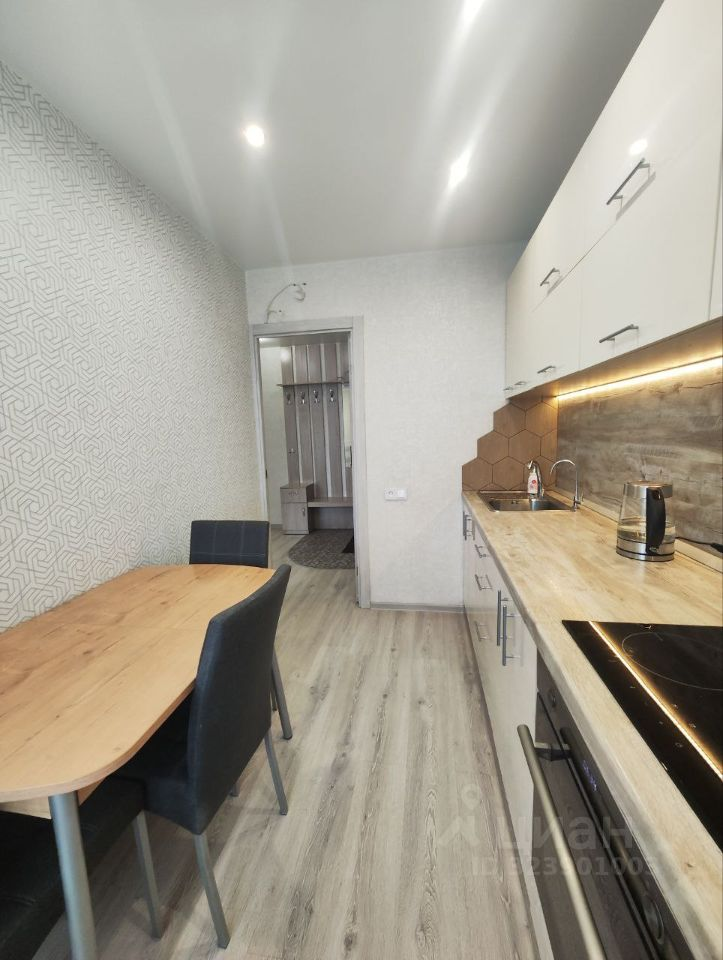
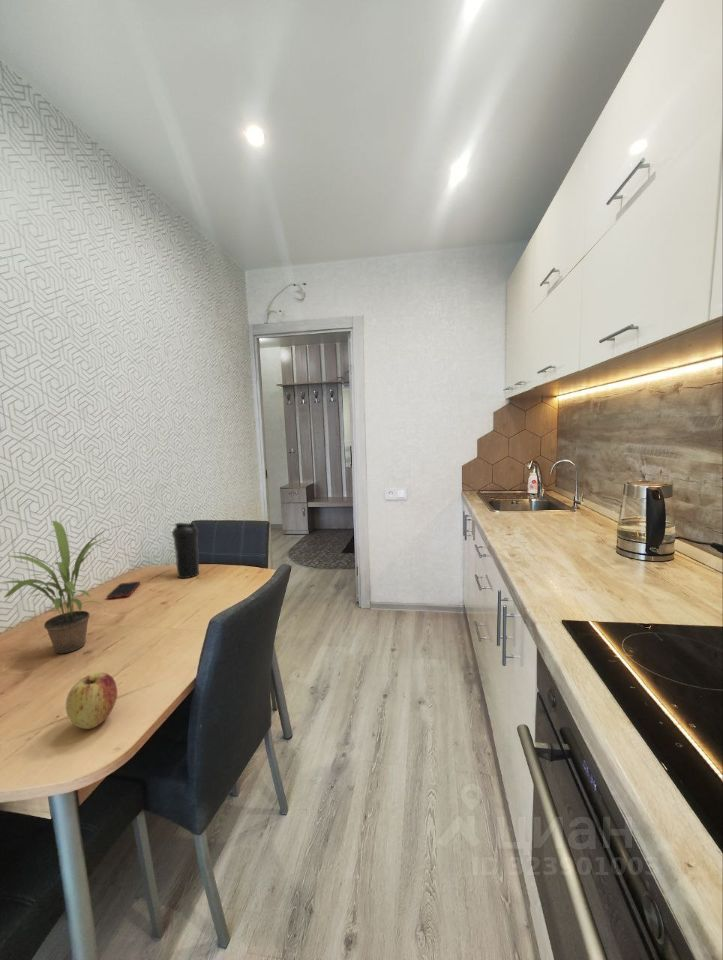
+ cell phone (124, 589)
+ apple (92, 699)
+ potted plant (73, 585)
+ water bottle (186, 549)
